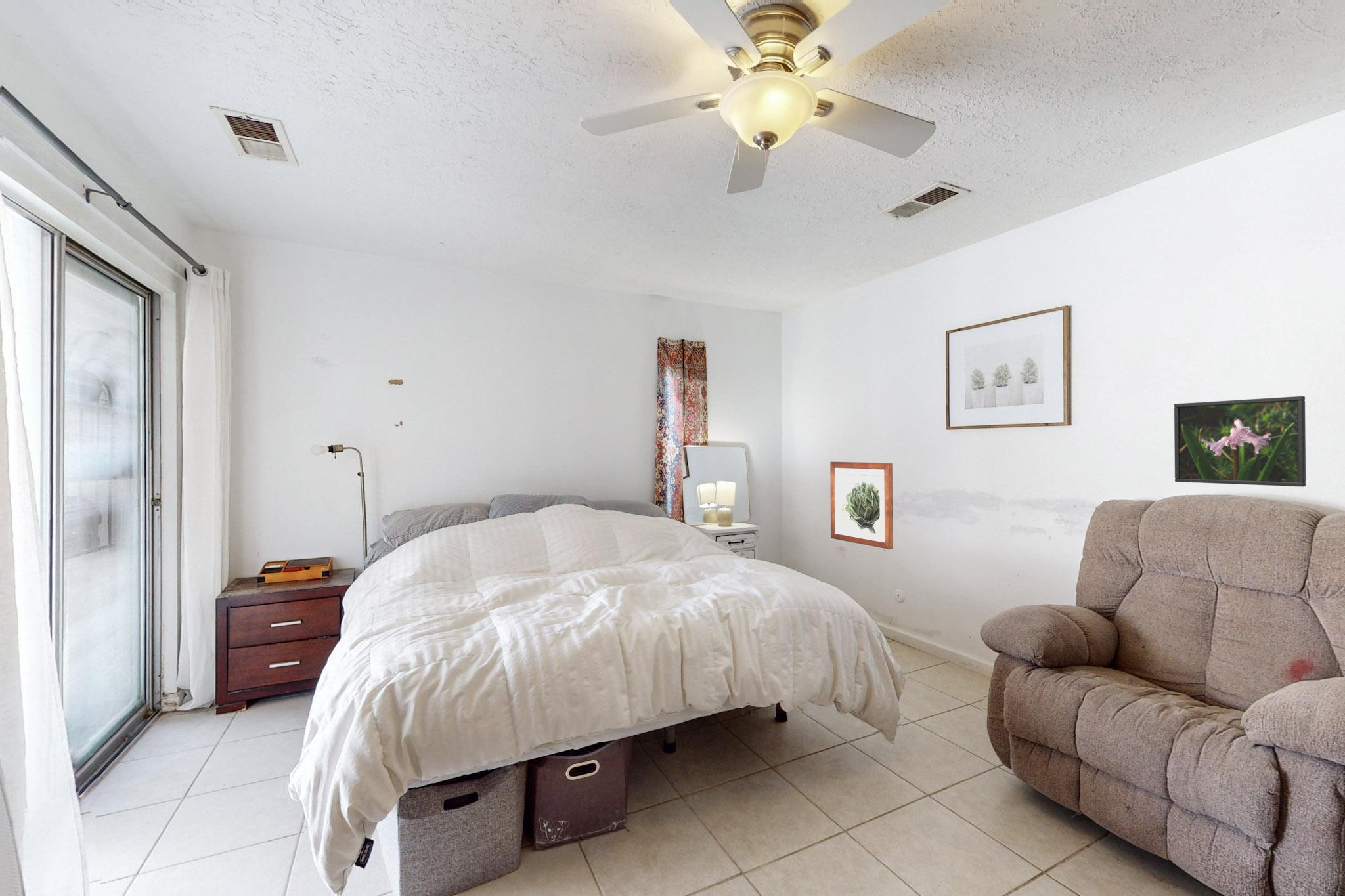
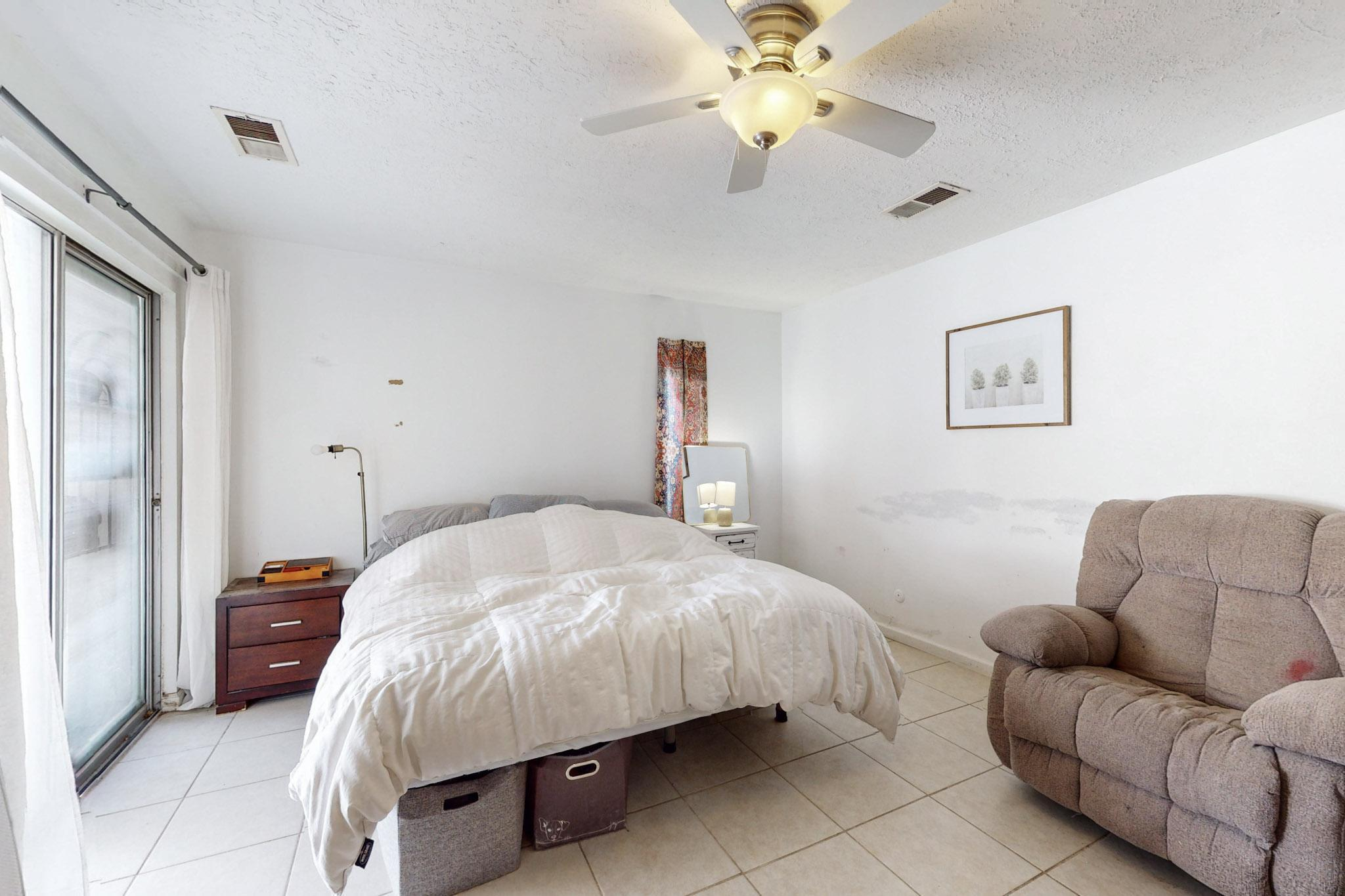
- wall art (860, 503)
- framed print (1235, 442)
